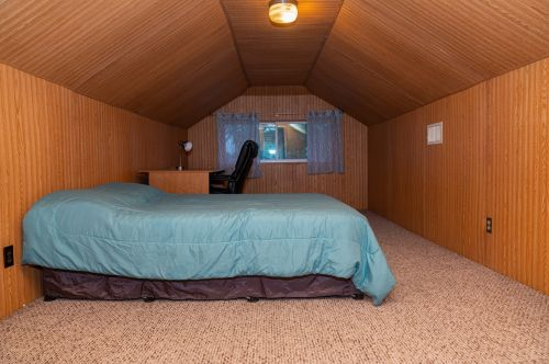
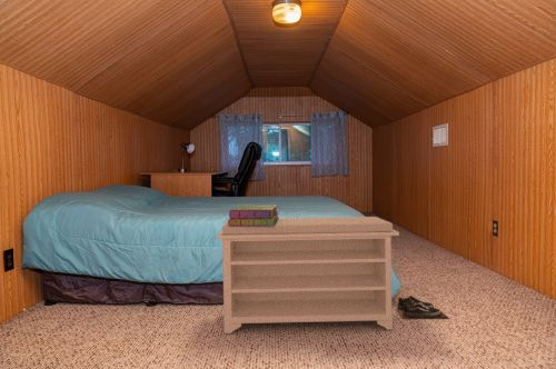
+ stack of books (255, 213)
+ shoe (418, 305)
+ bench (306, 270)
